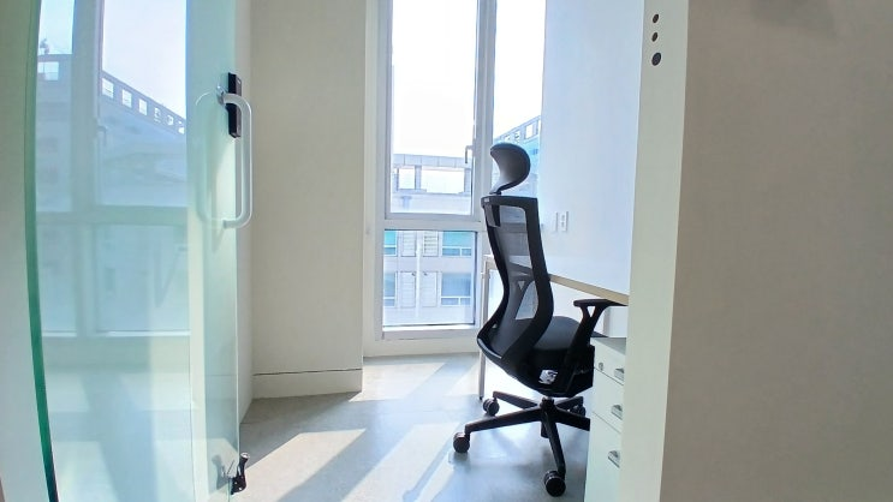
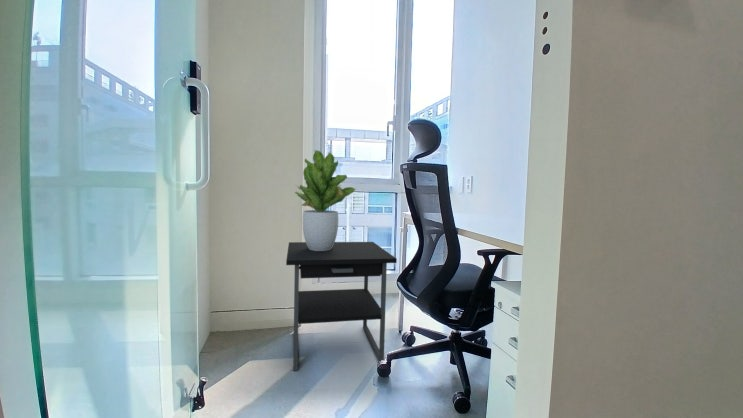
+ potted plant (322, 199)
+ nightstand (335, 298)
